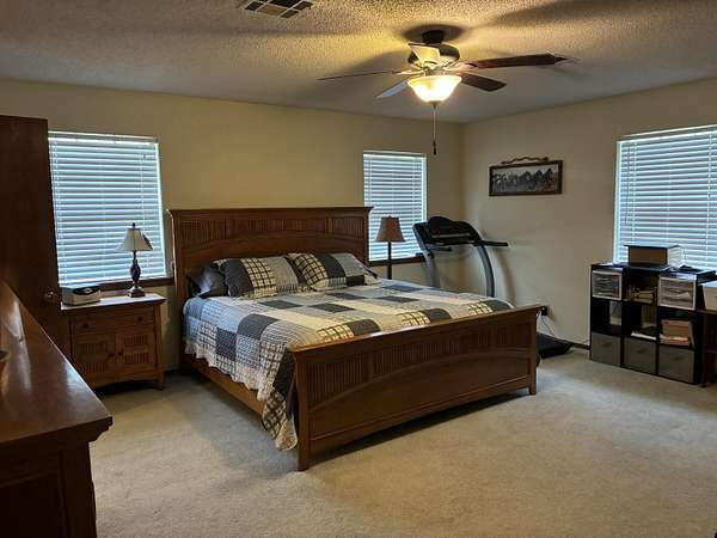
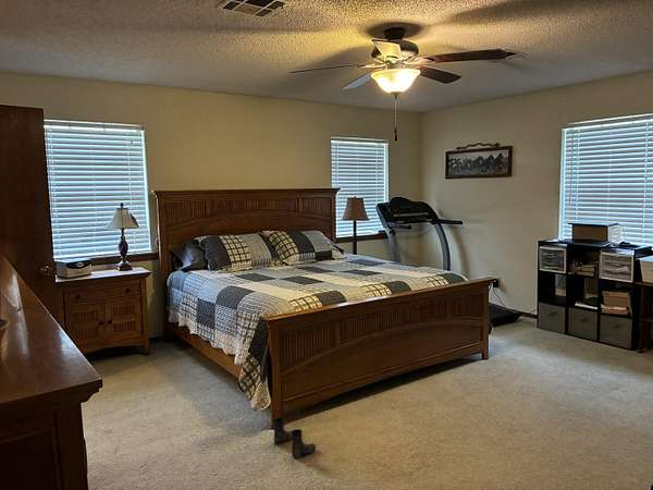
+ boots (294, 434)
